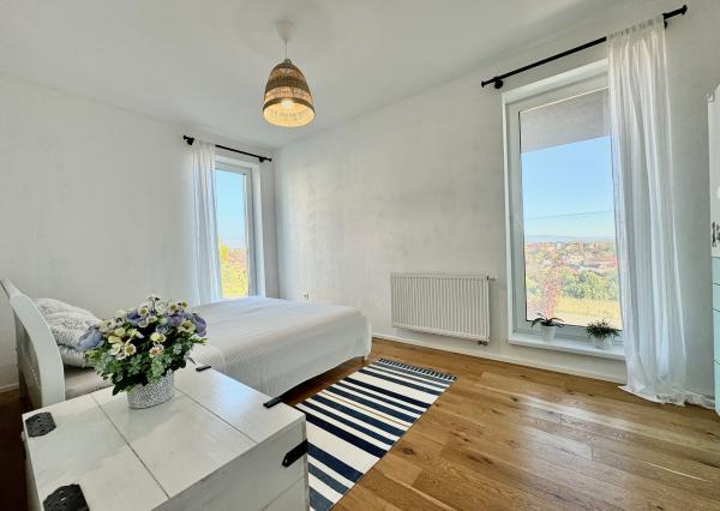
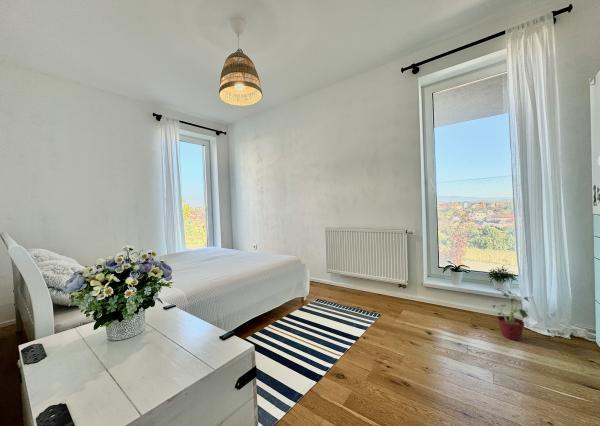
+ potted plant (511, 312)
